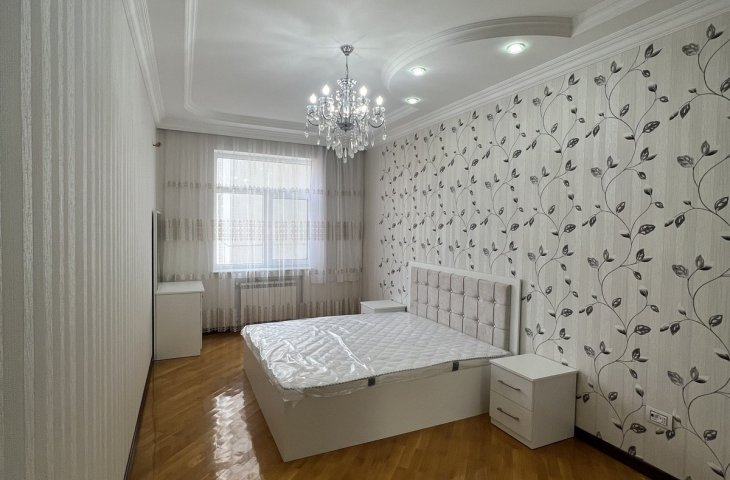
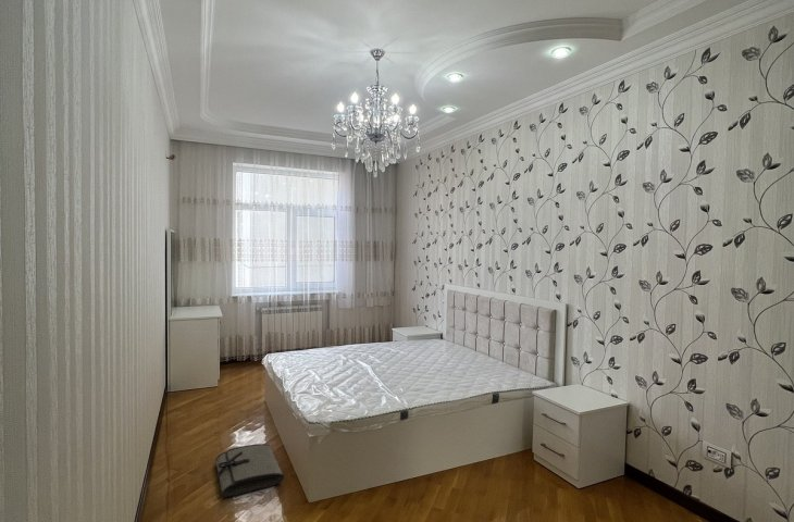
+ tool roll (248, 462)
